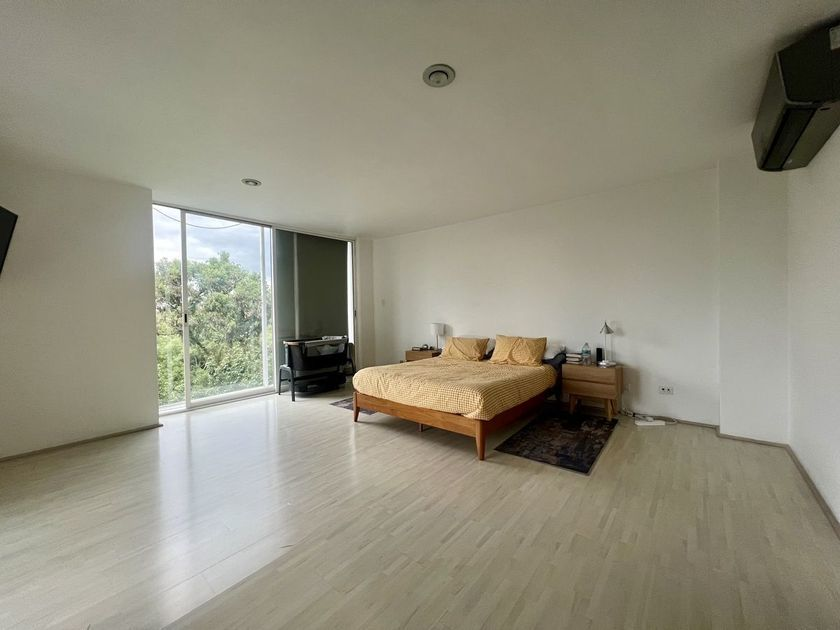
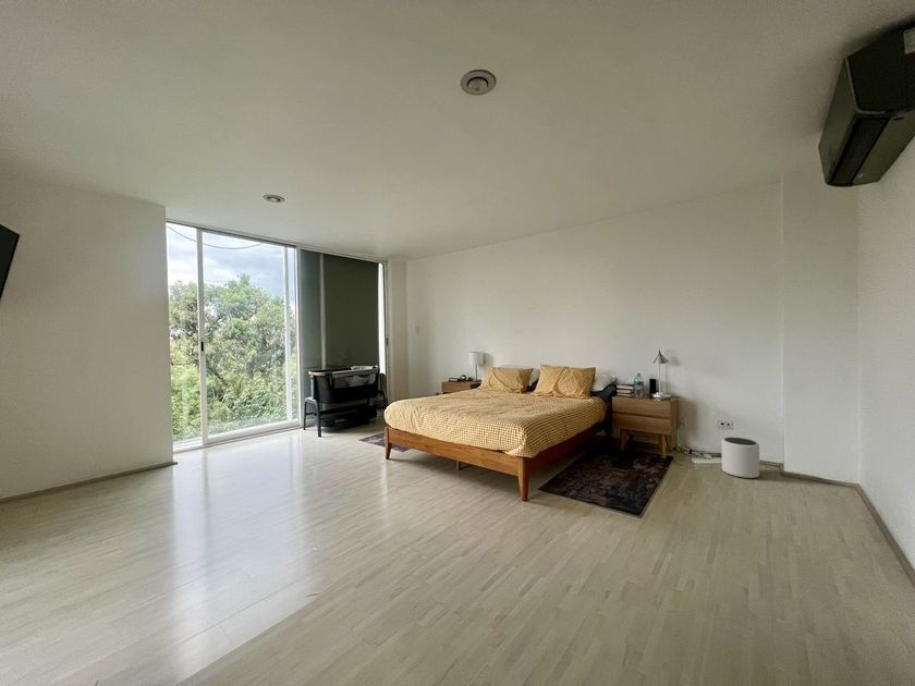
+ plant pot (740, 456)
